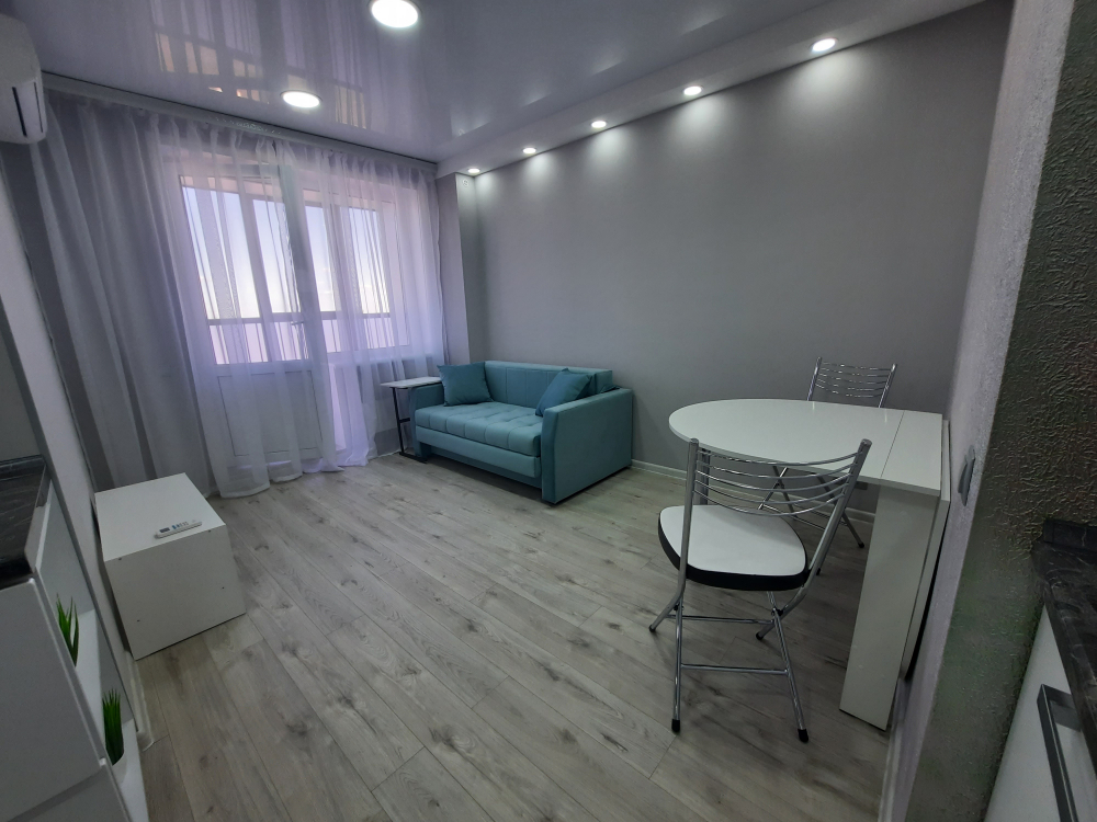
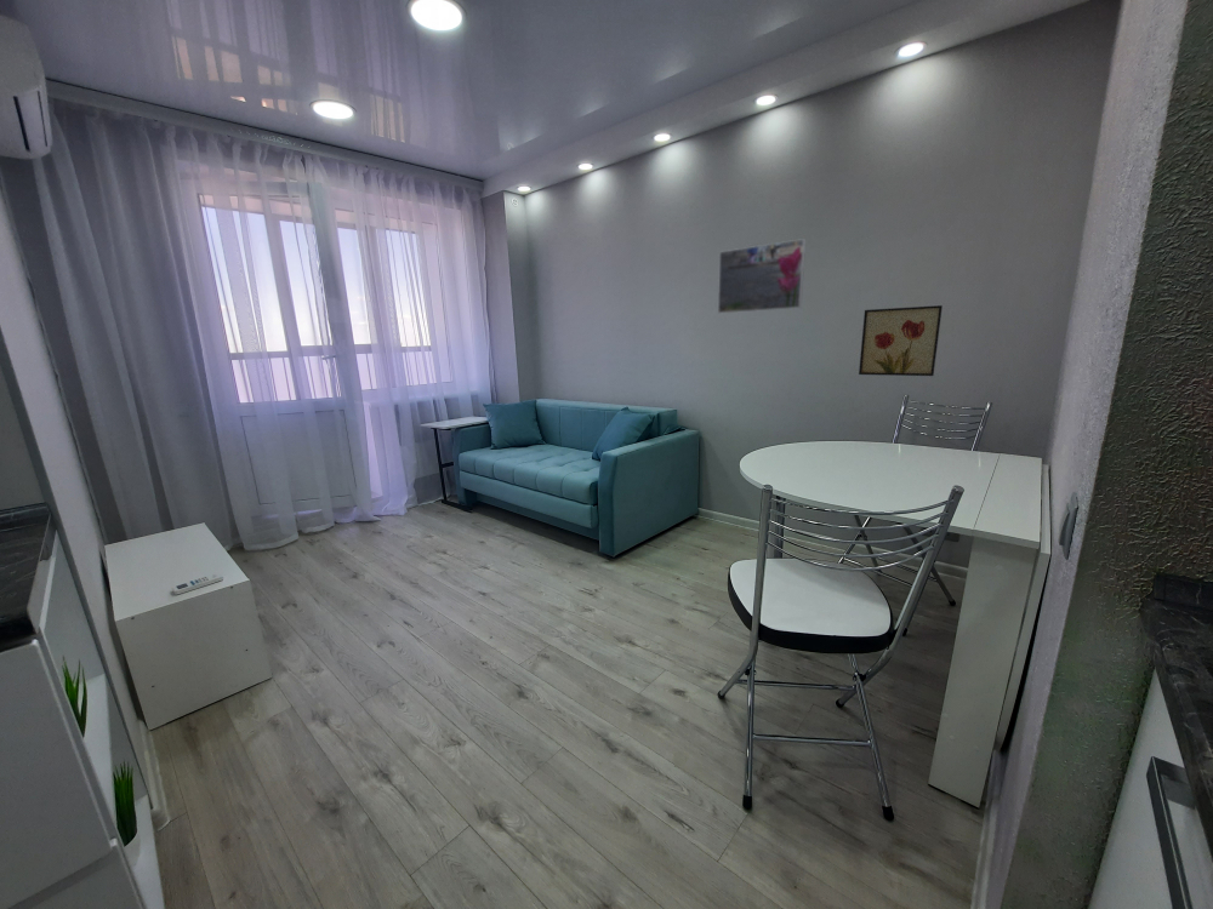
+ wall art (898, 342)
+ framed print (758, 279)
